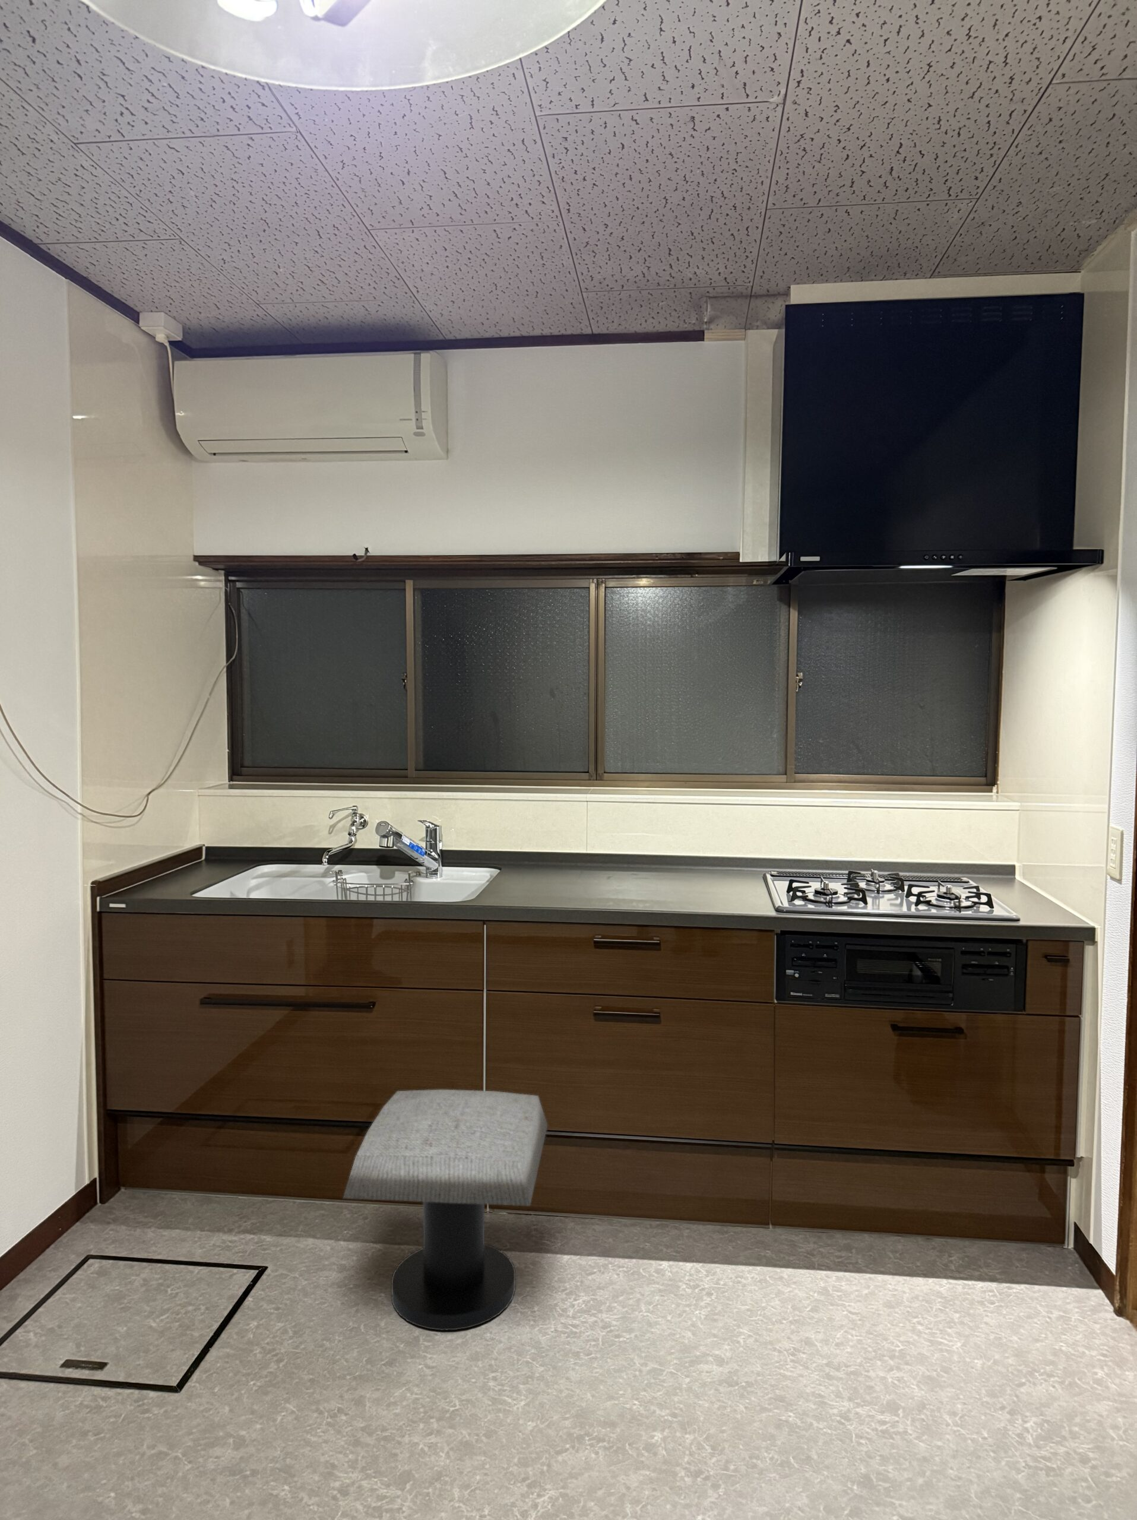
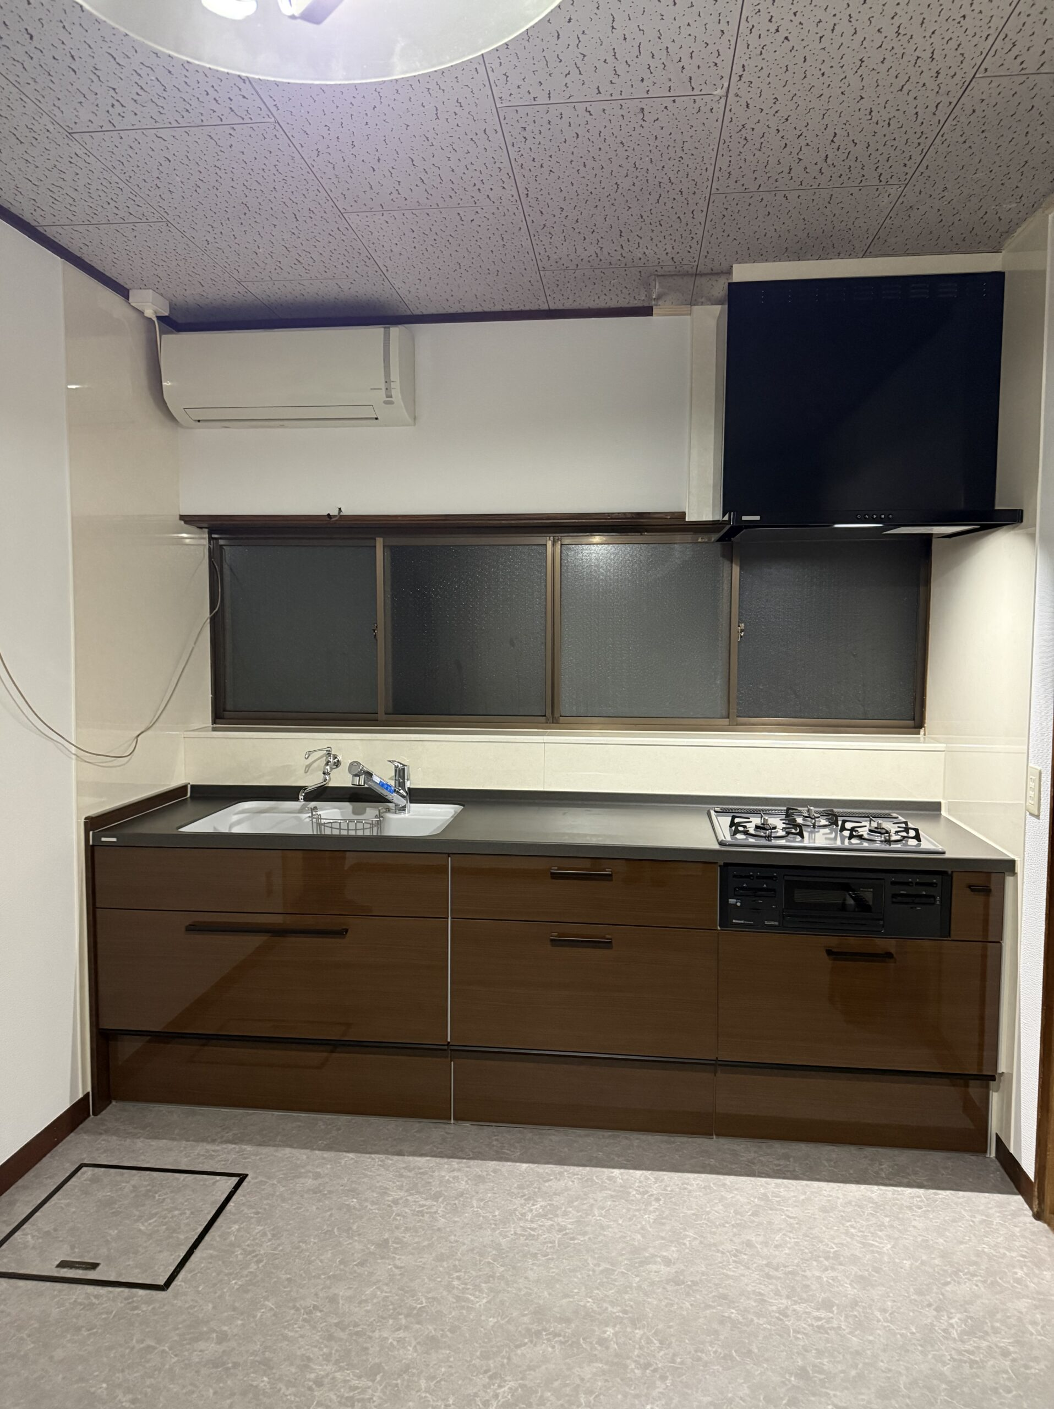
- stool (454, 1200)
